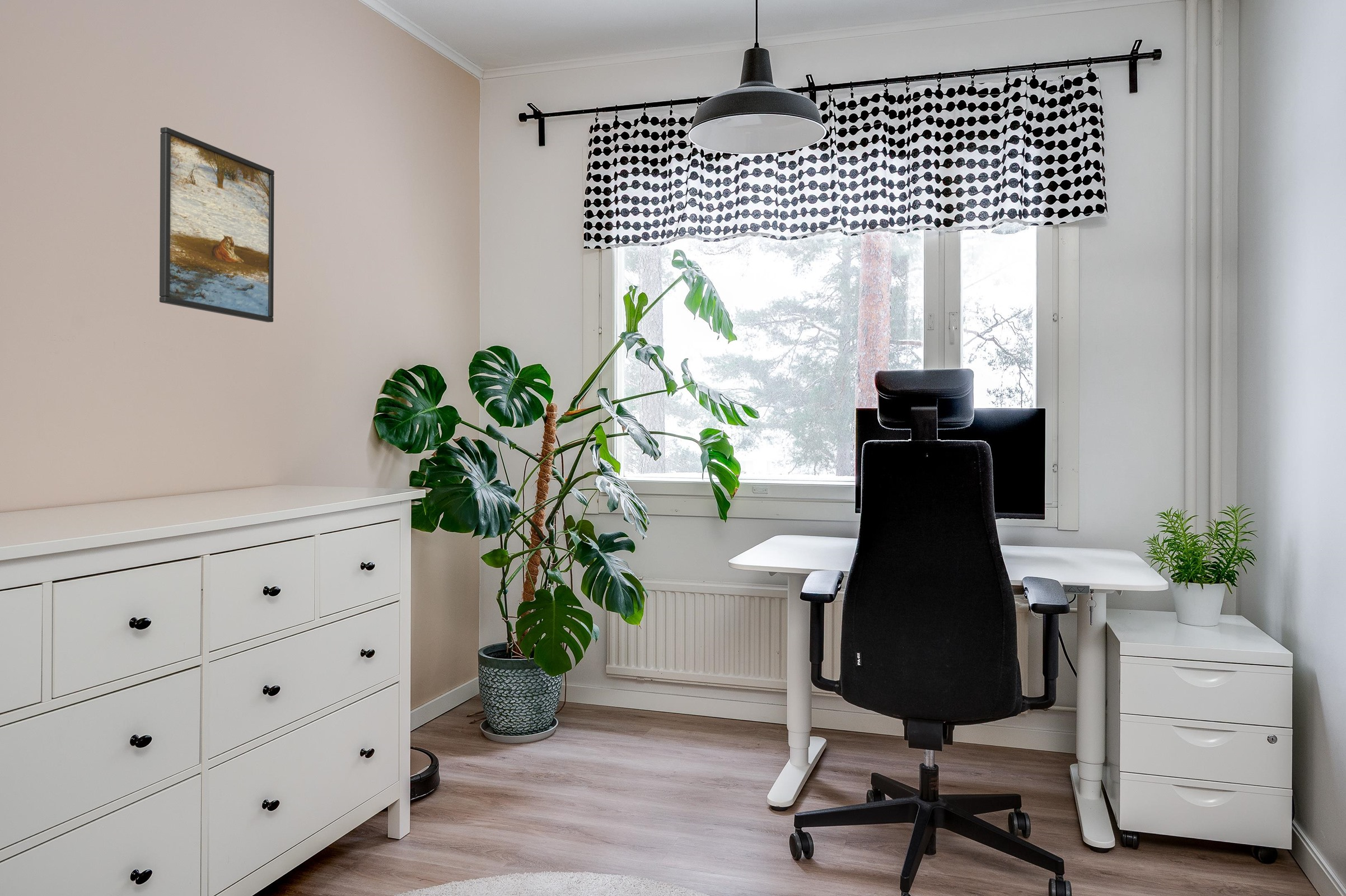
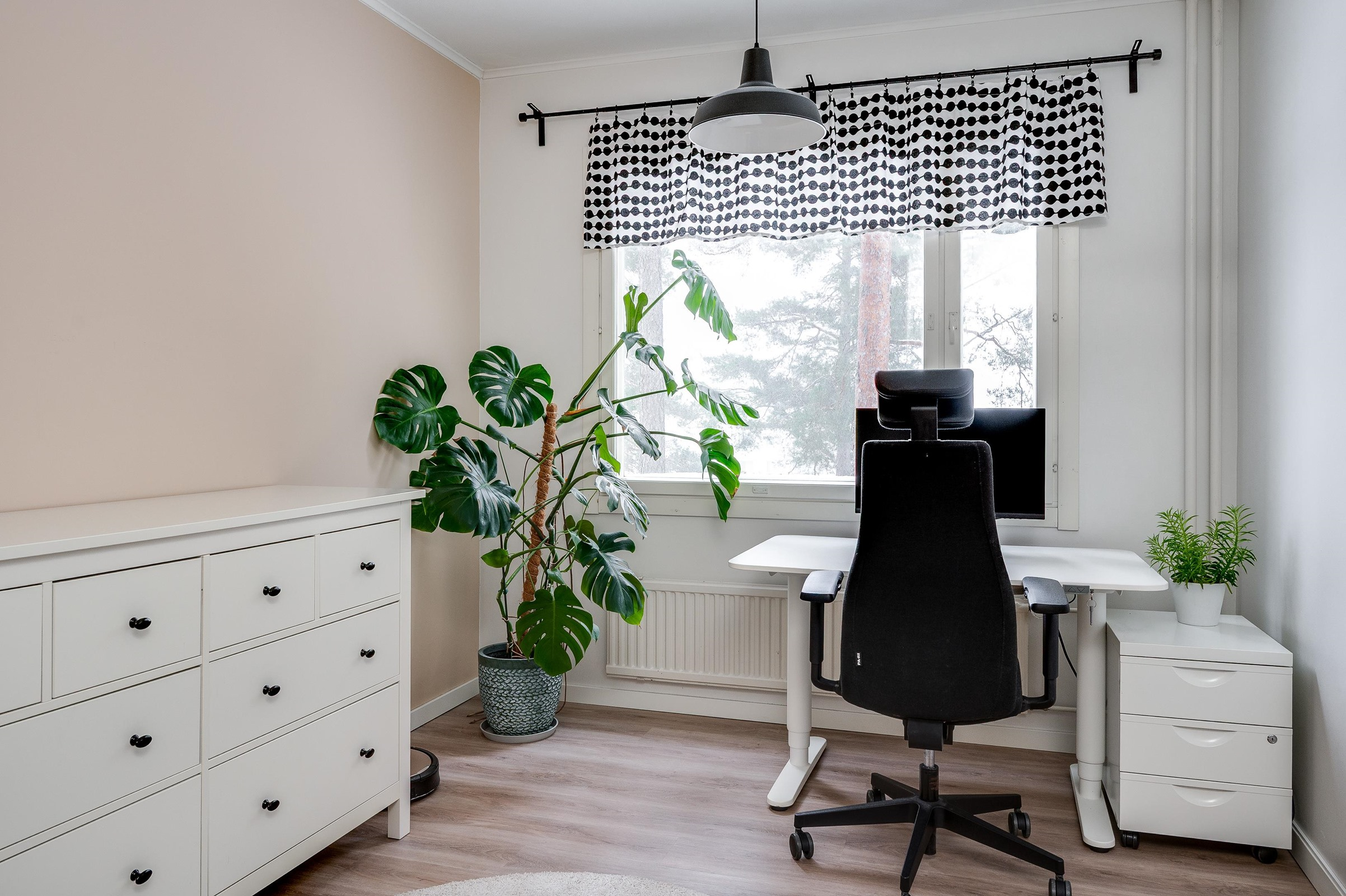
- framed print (221, 231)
